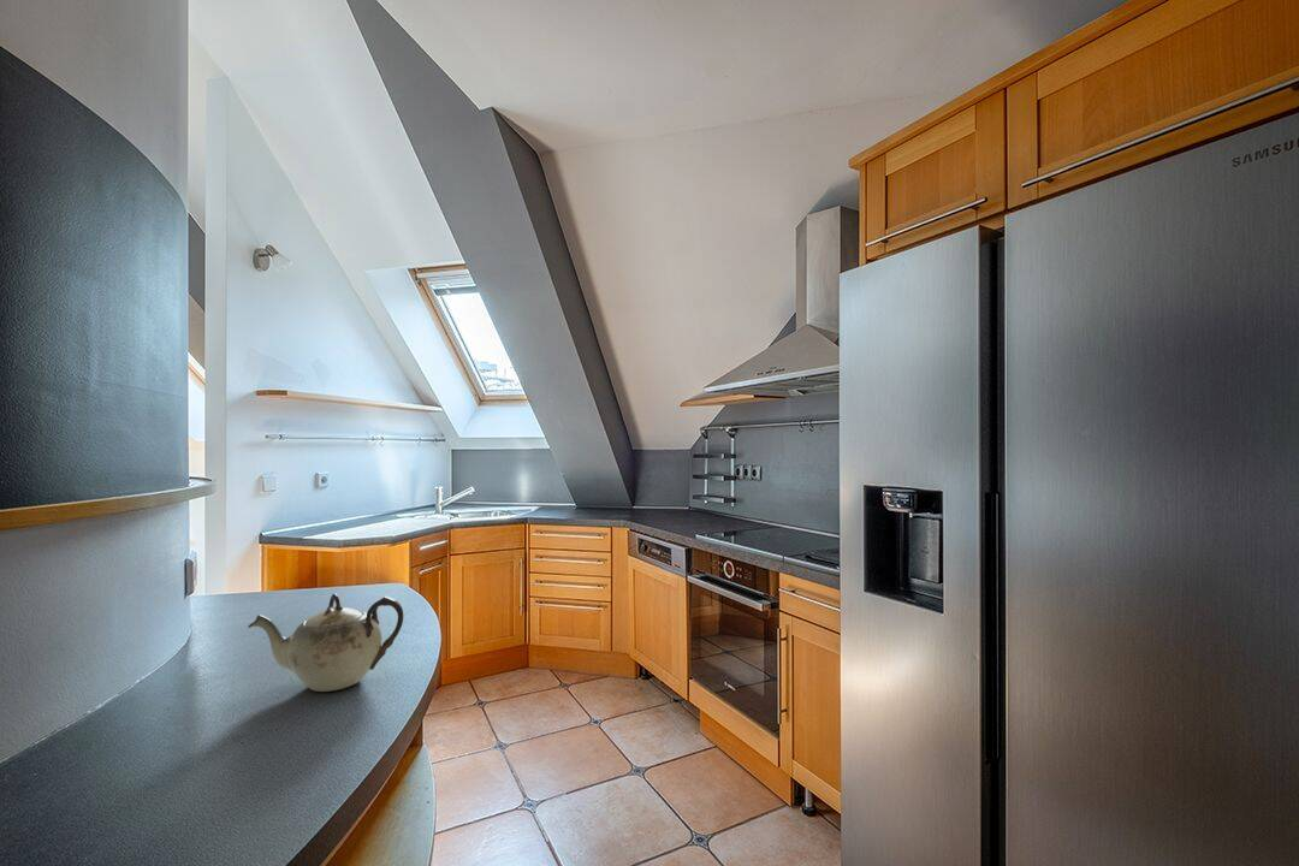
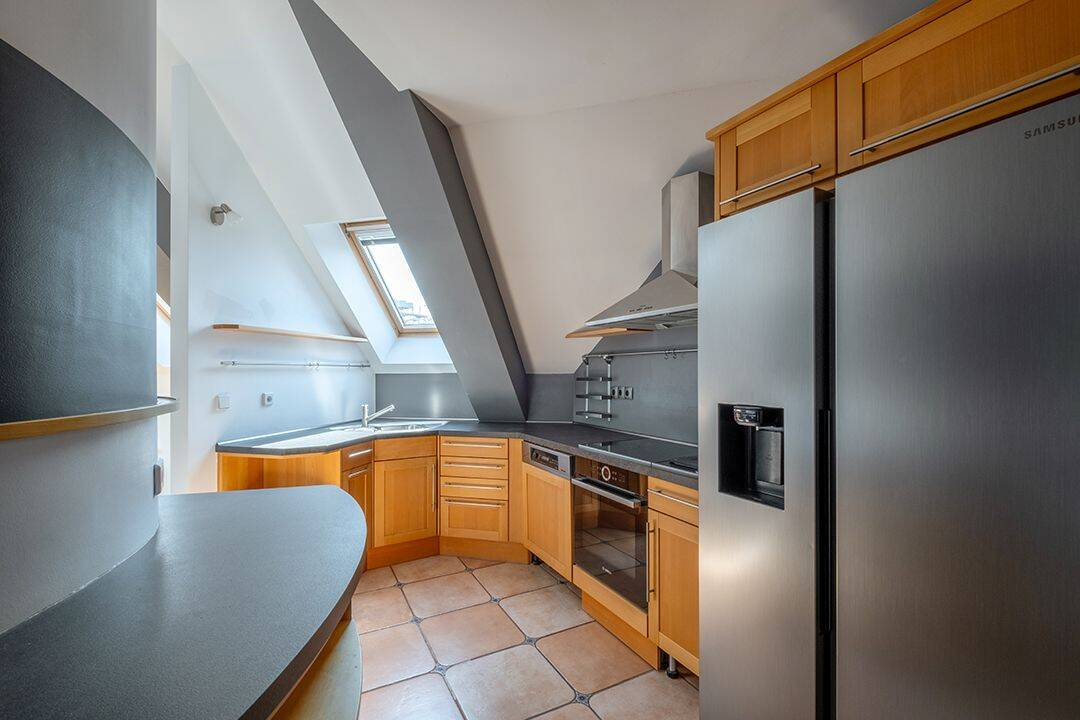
- teapot (327, 637)
